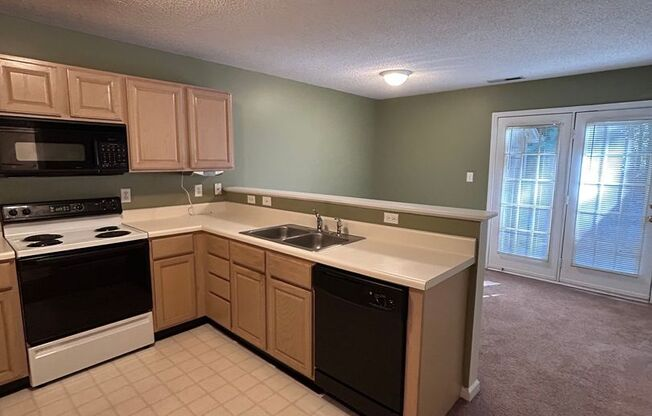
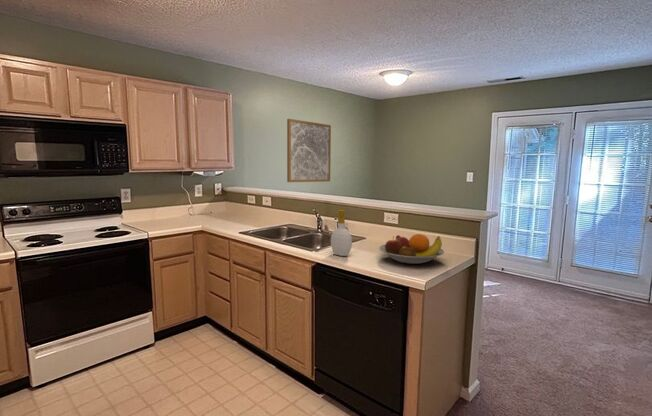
+ soap bottle (340, 232)
+ wall art (310, 152)
+ fruit bowl (410, 246)
